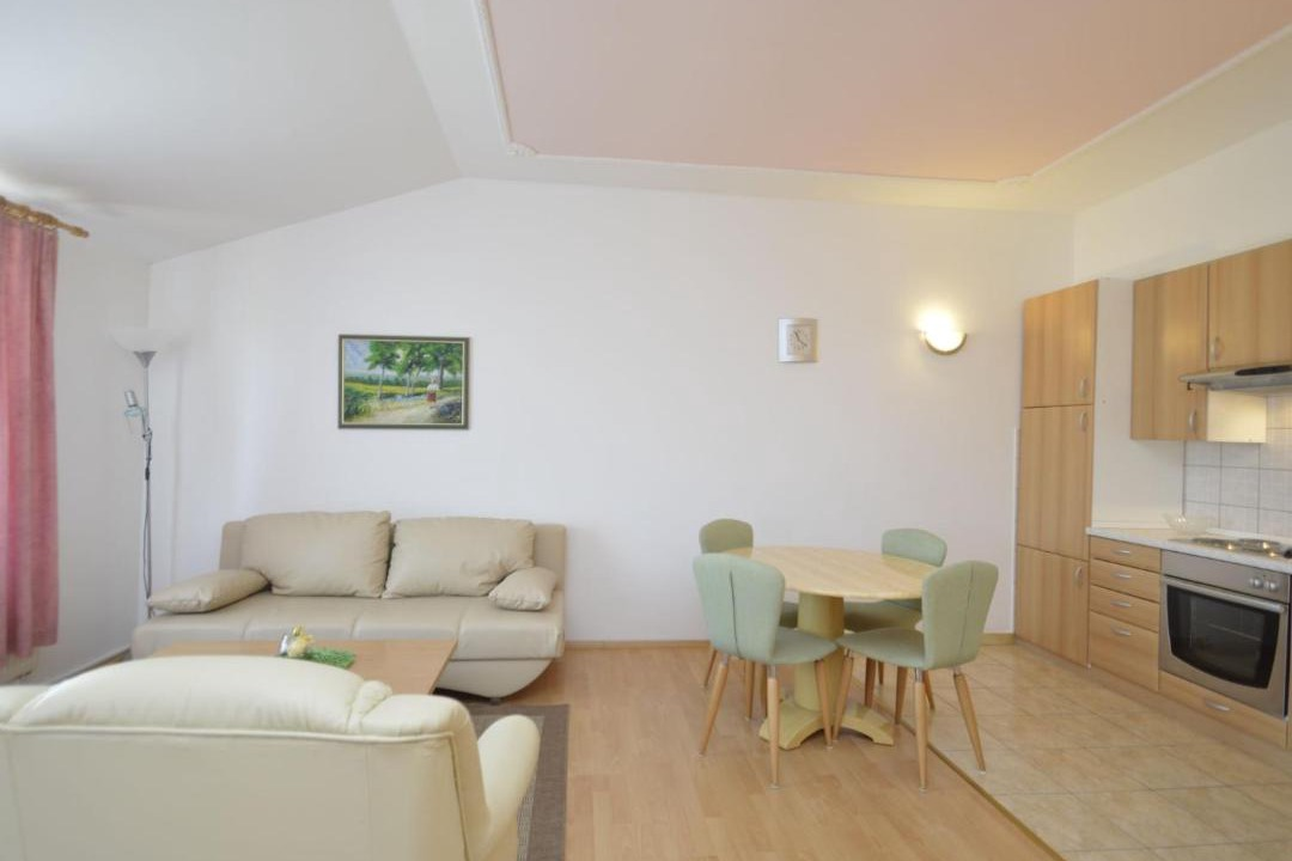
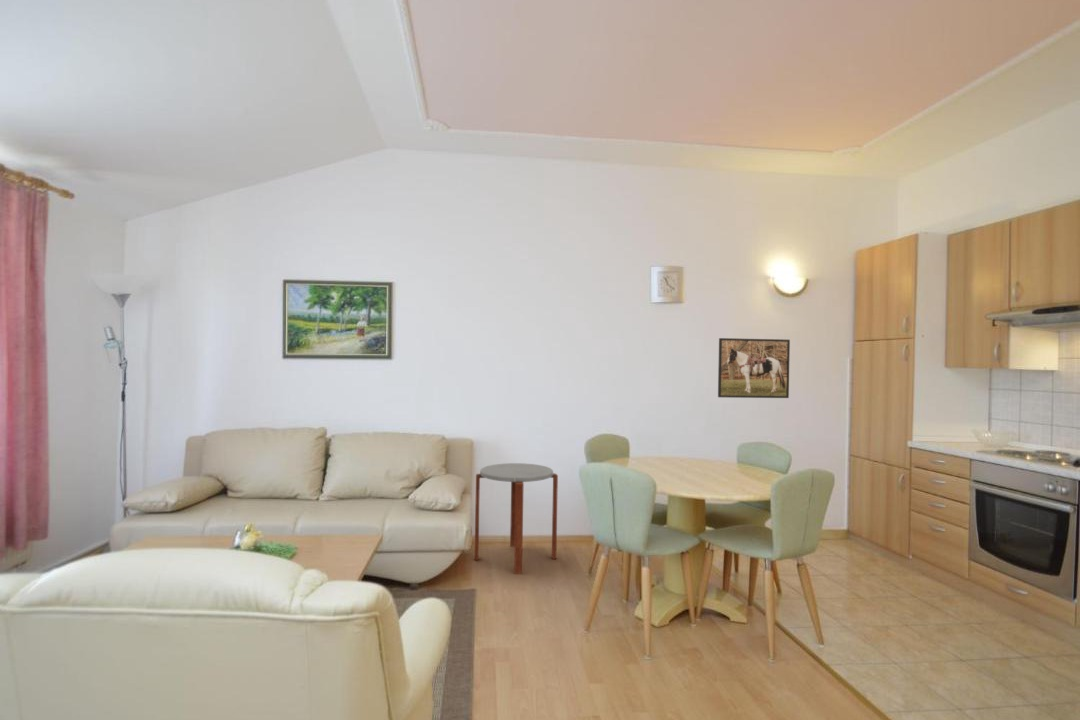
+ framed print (754, 368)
+ side table (516, 514)
